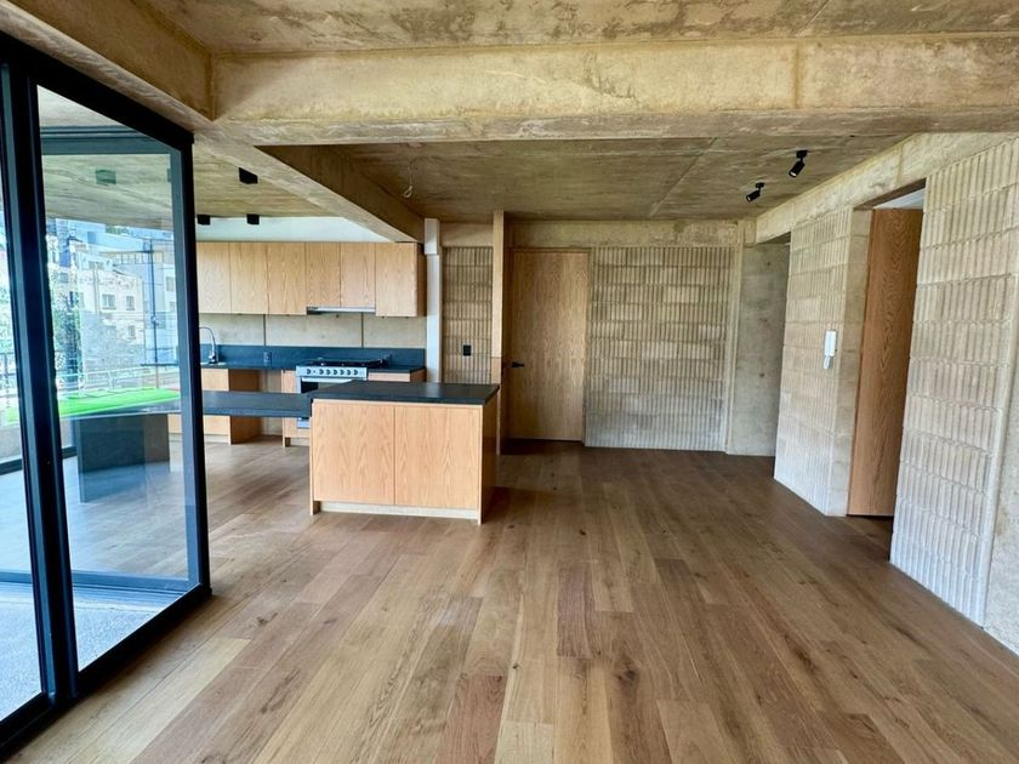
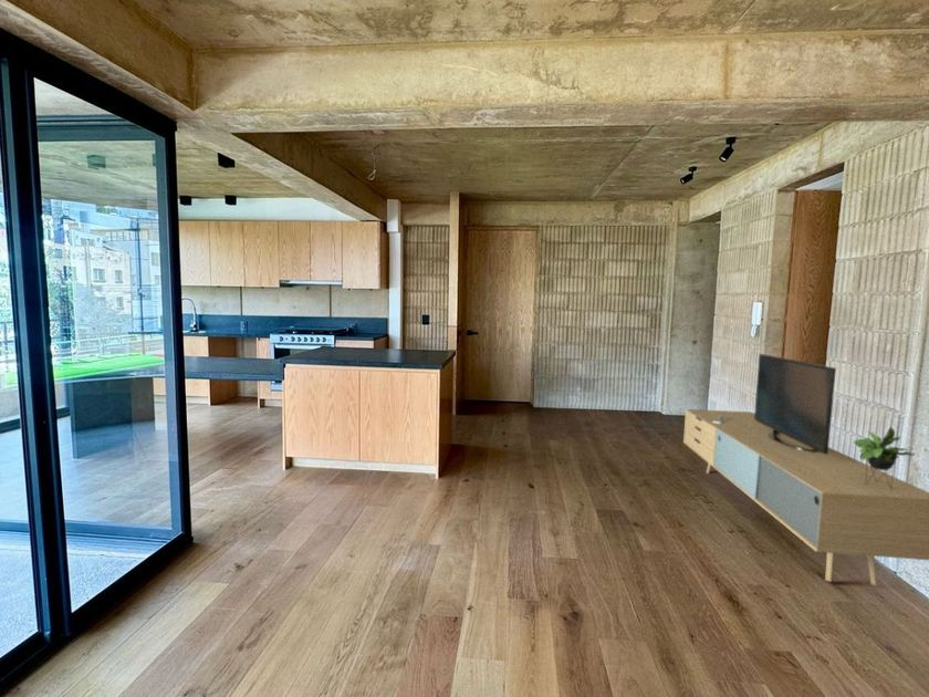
+ media console (779, 438)
